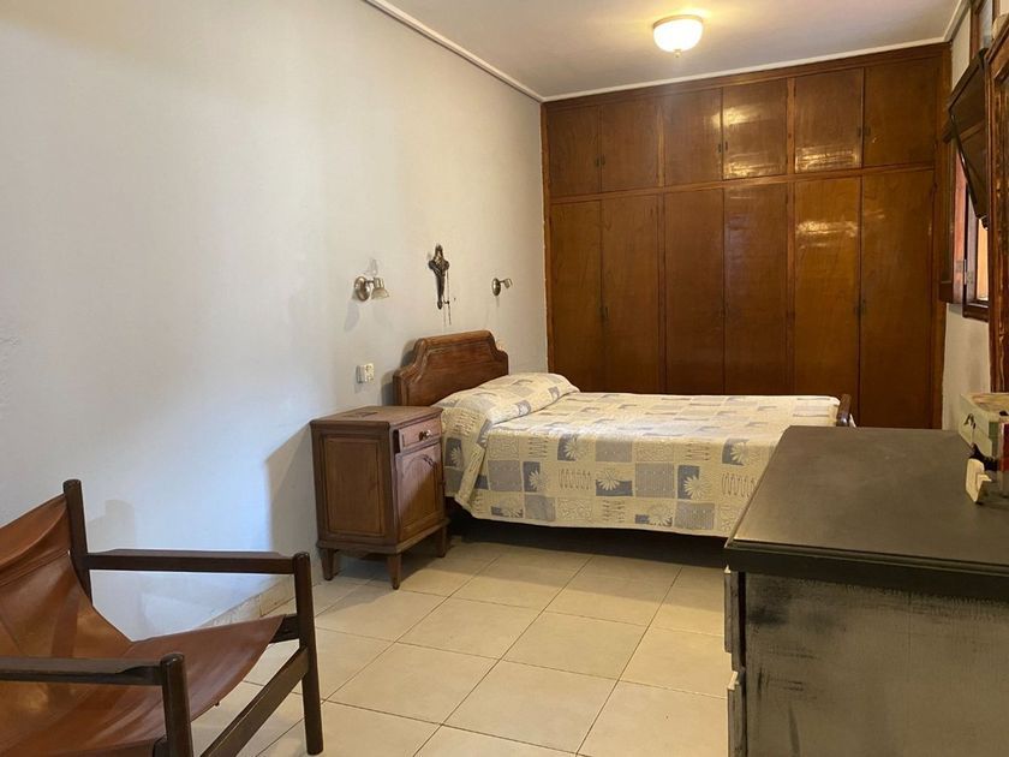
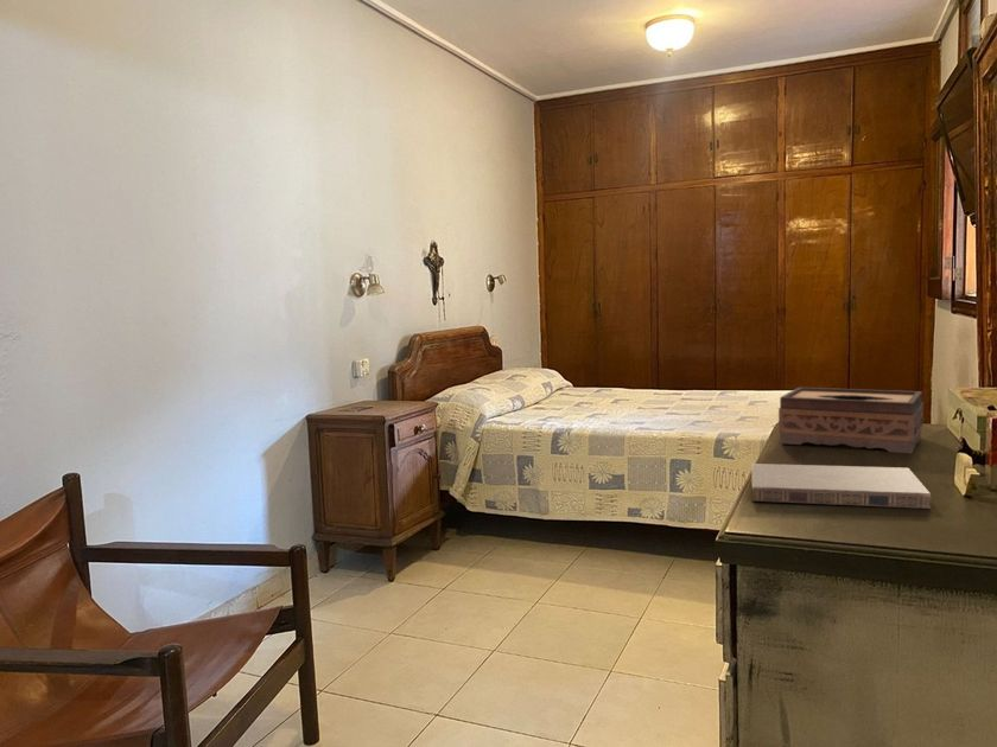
+ tissue box (850, 417)
+ book (832, 484)
